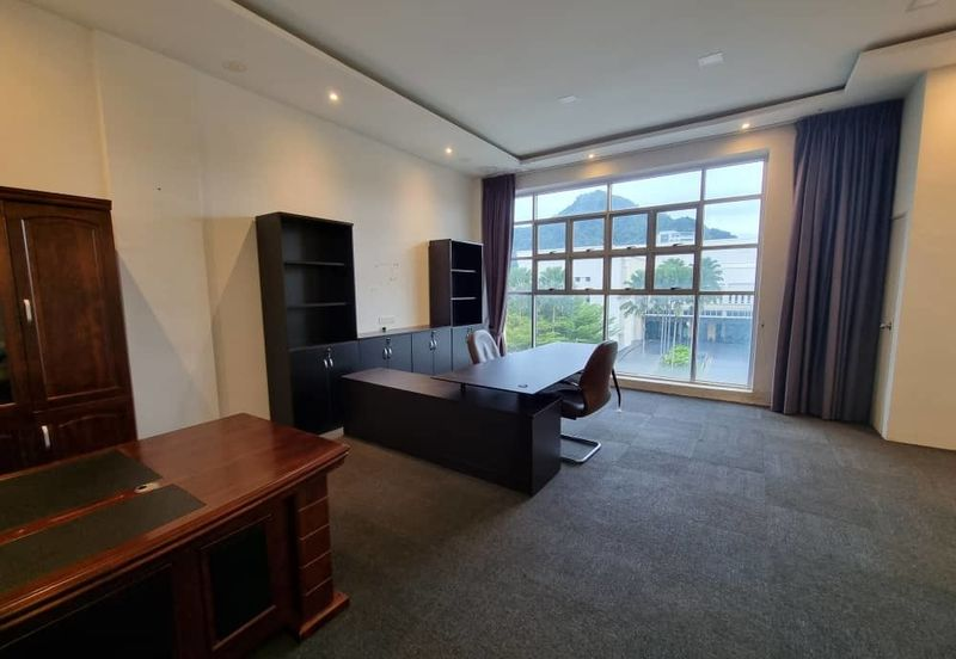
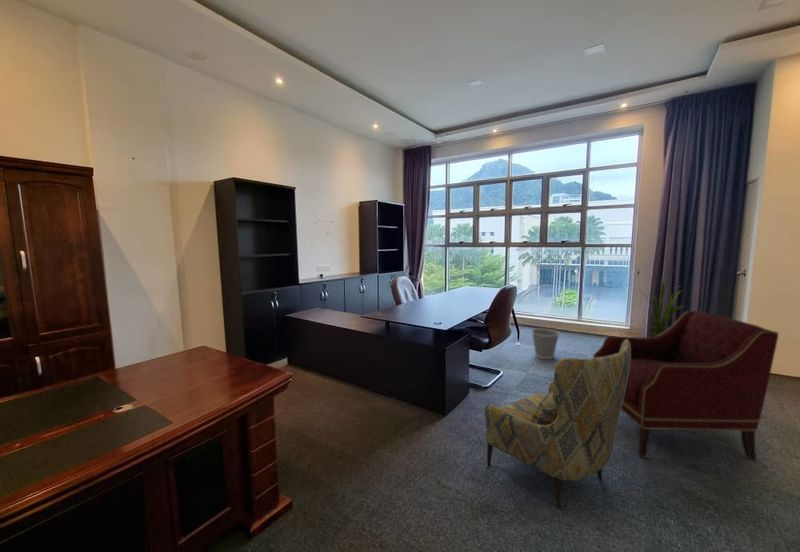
+ armchair (558, 408)
+ armchair (669, 375)
+ house plant (656, 316)
+ wastebasket (544, 344)
